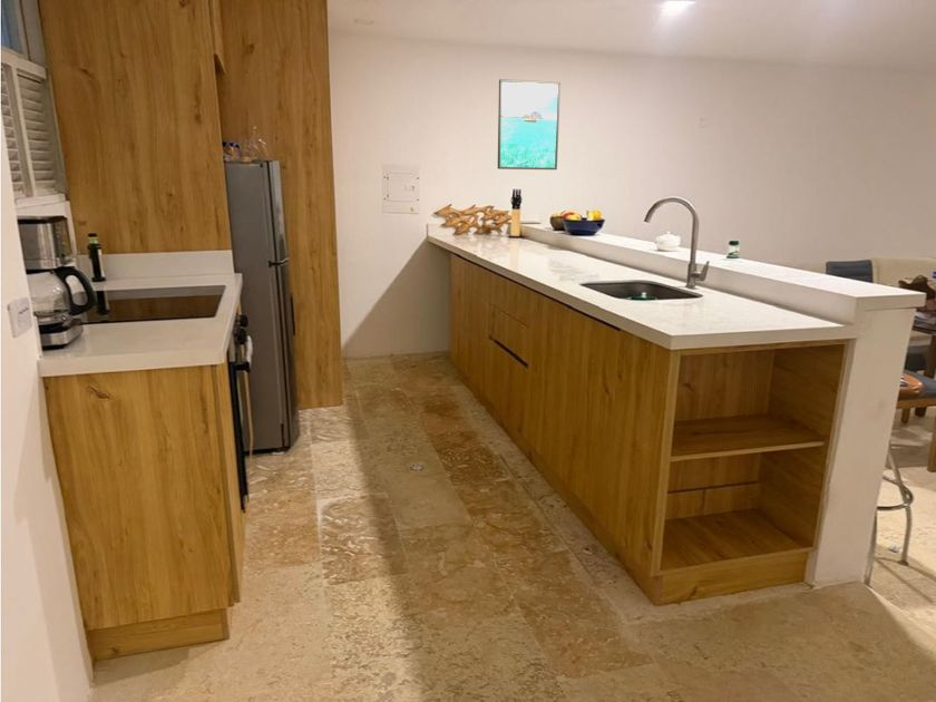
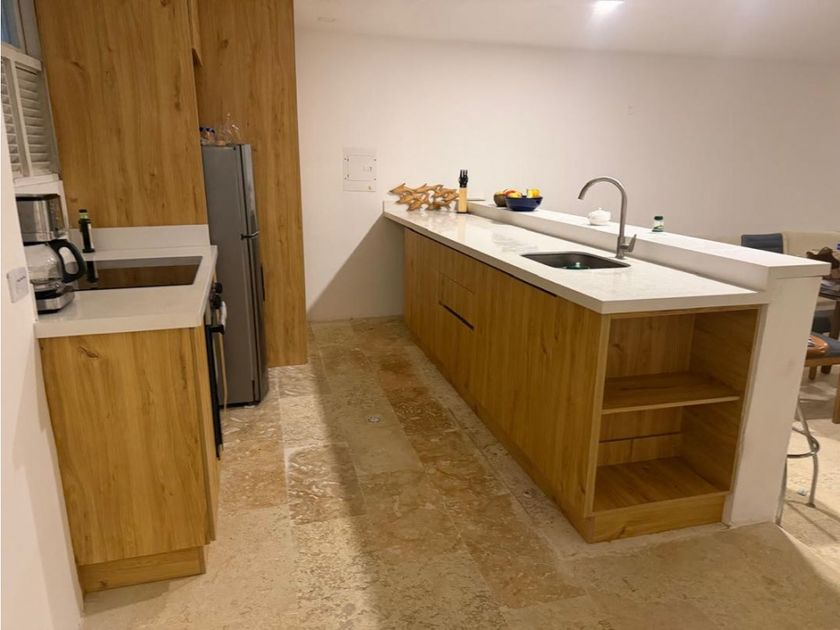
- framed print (528, 125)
